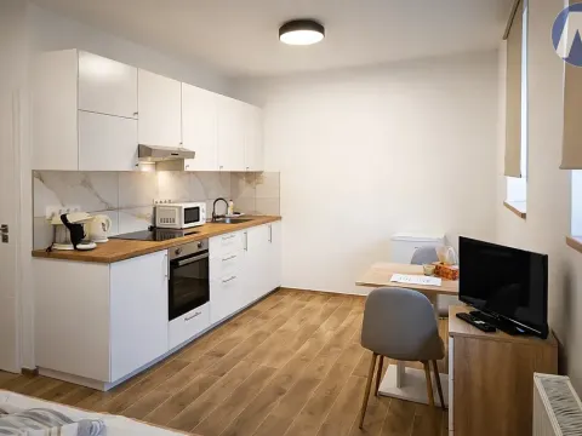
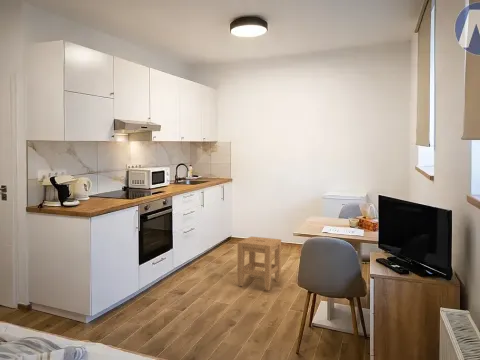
+ stool (258, 262)
